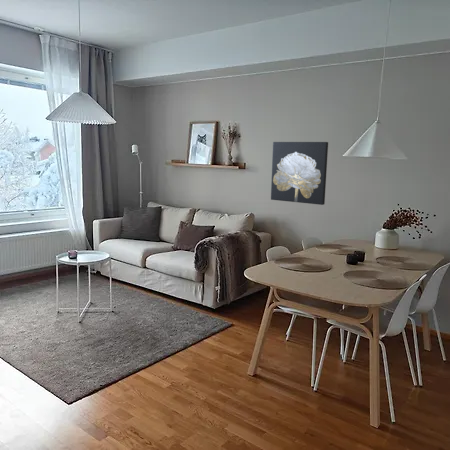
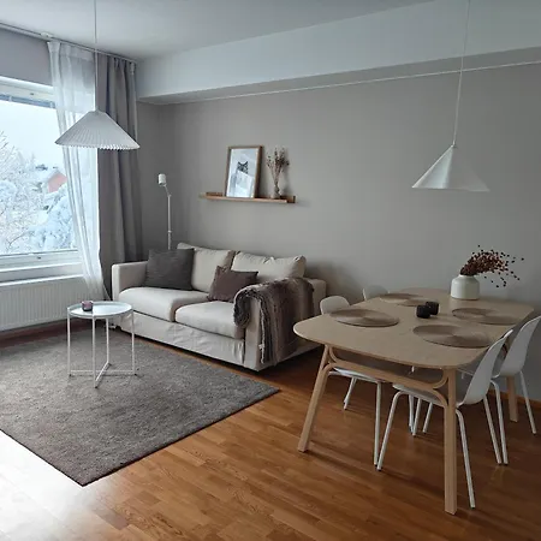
- wall art (298, 172)
